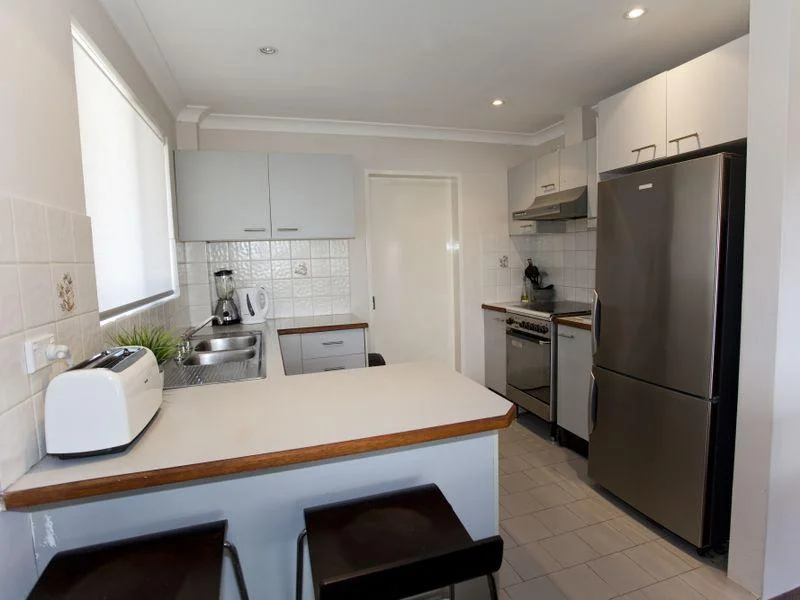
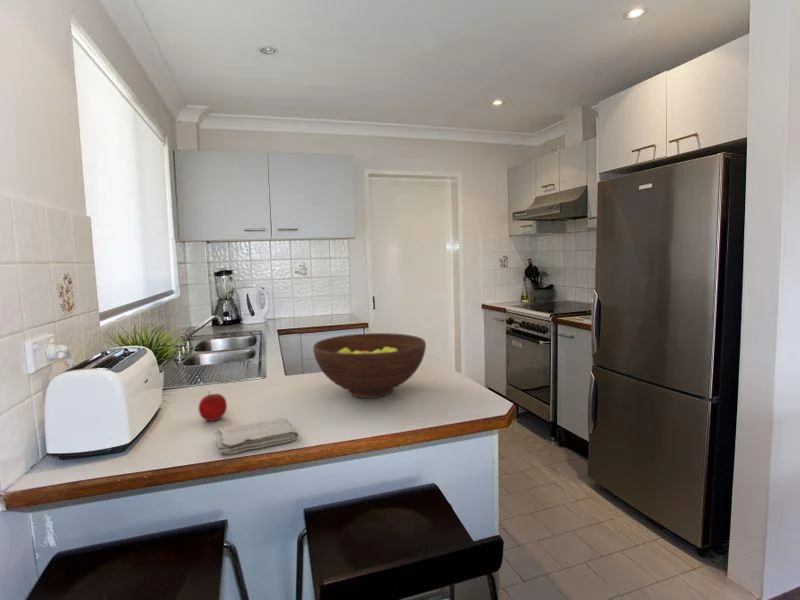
+ washcloth (256, 433)
+ apple (212, 404)
+ fruit bowl (370, 367)
